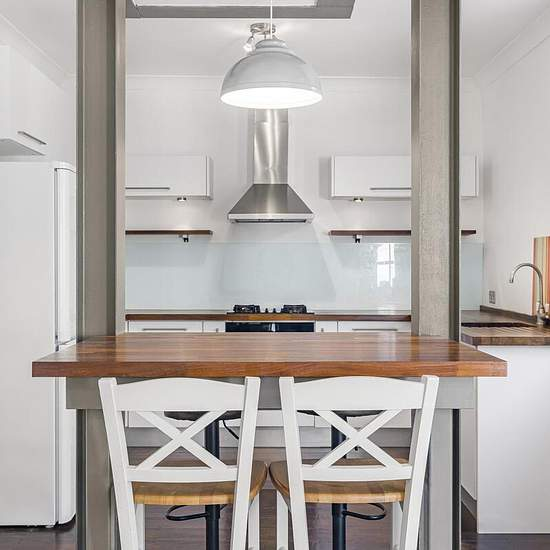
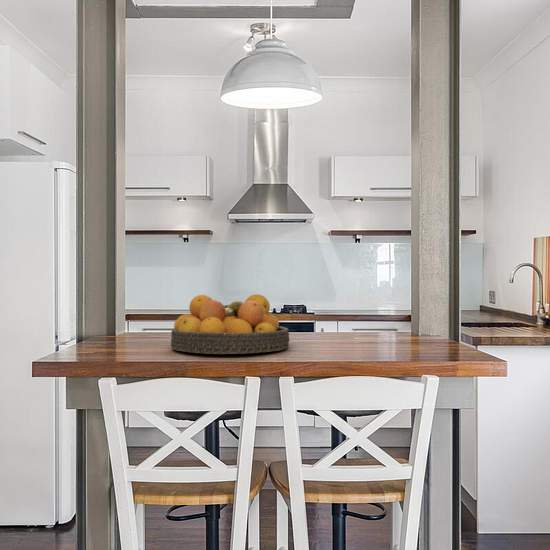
+ fruit bowl (230, 321)
